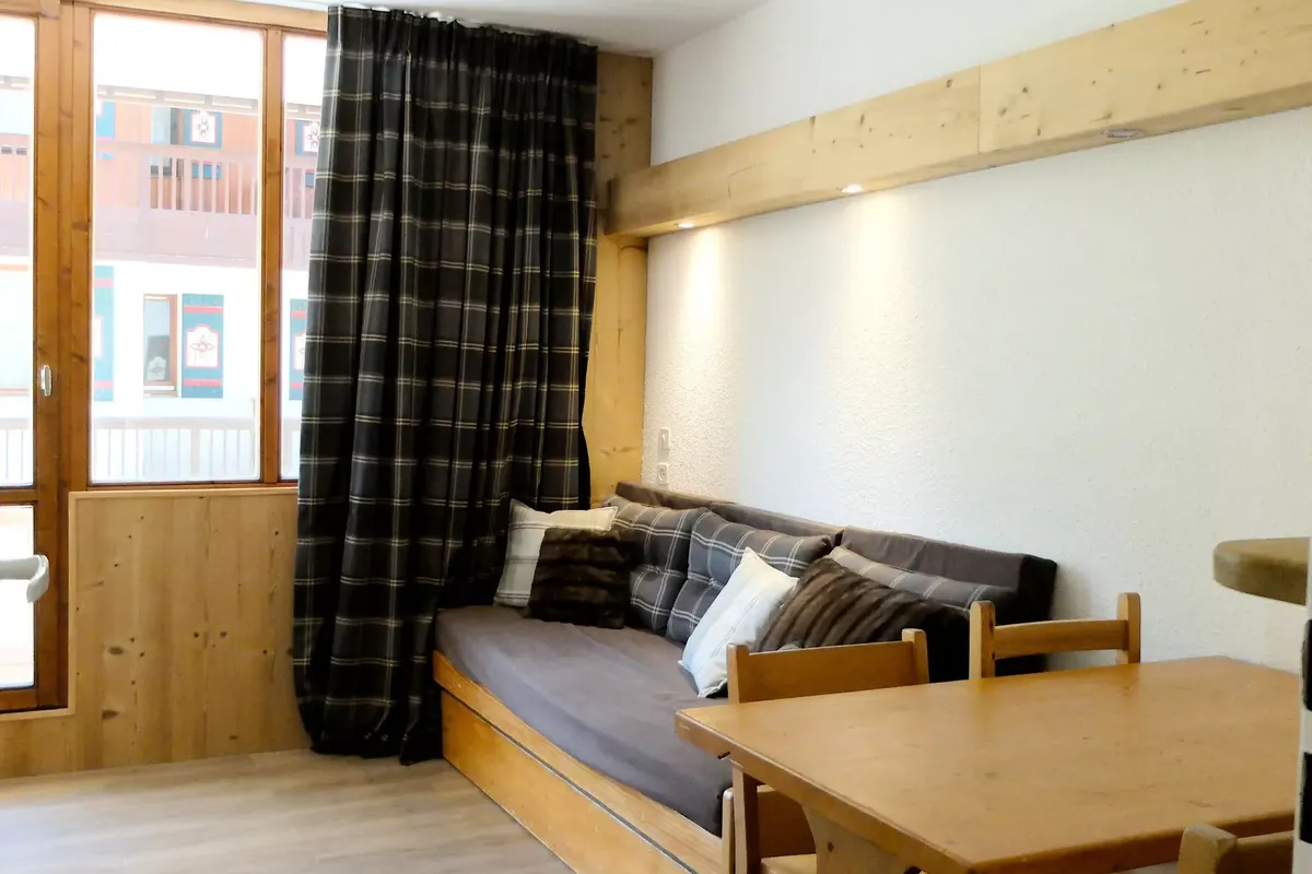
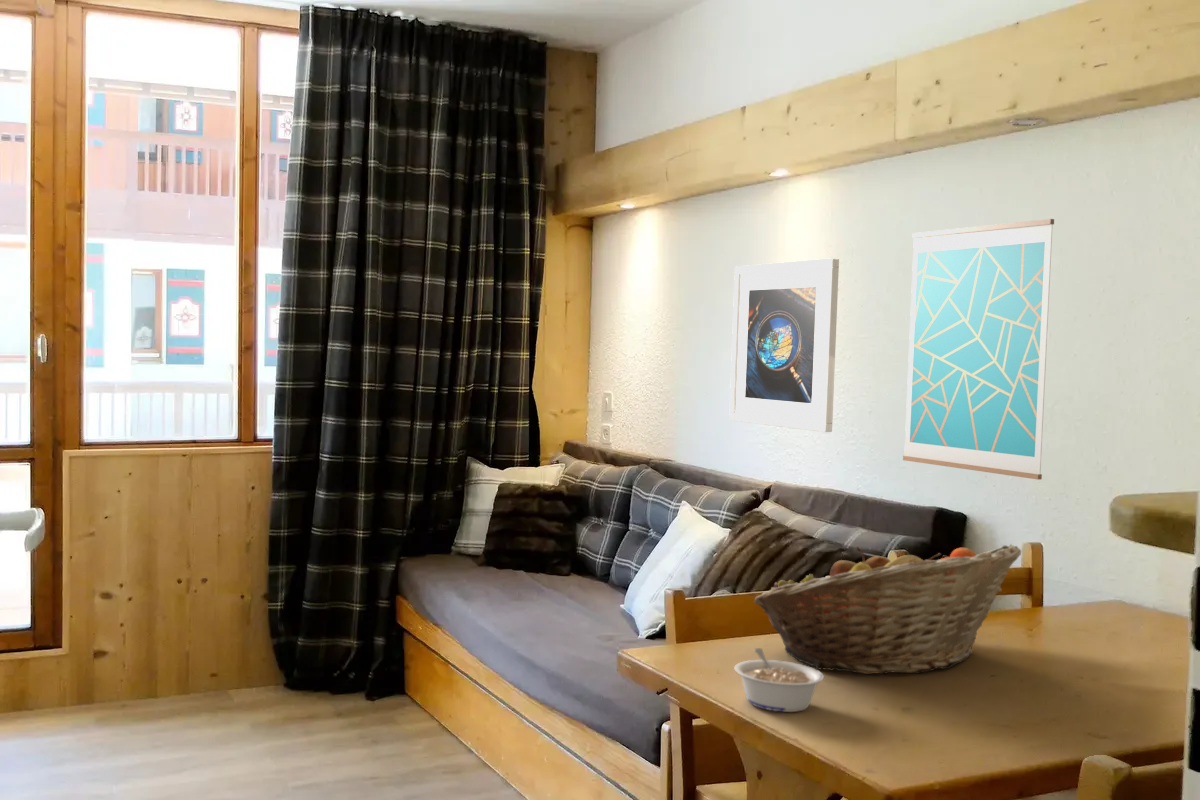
+ fruit basket (889, 596)
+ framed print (780, 344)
+ wall art (973, 348)
+ legume (775, 683)
